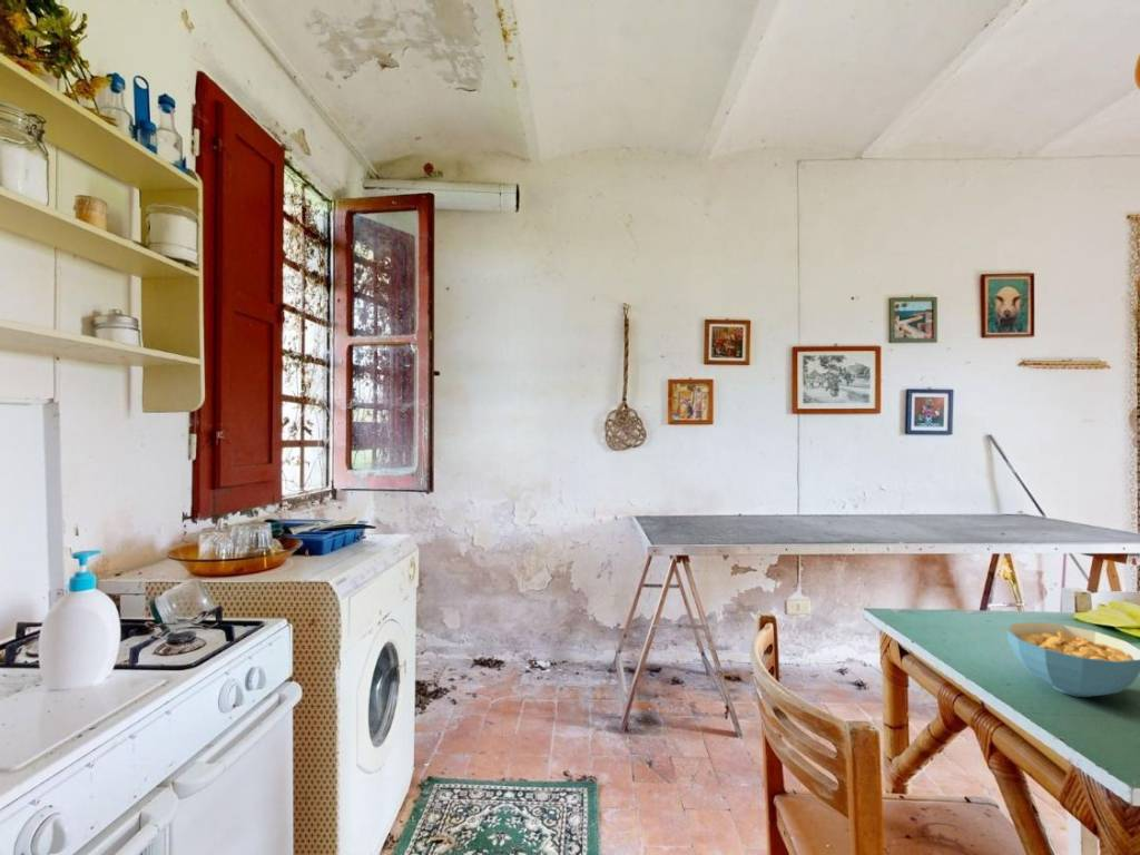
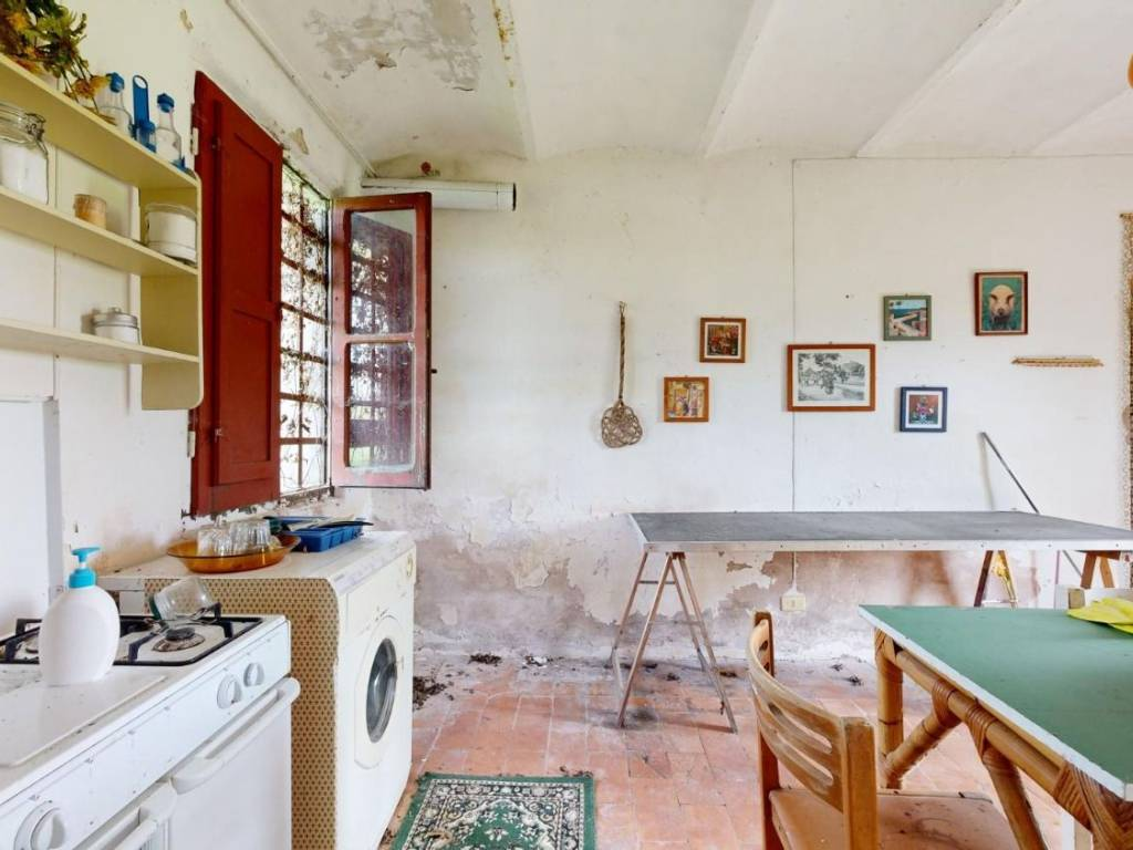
- cereal bowl (1071, 665)
